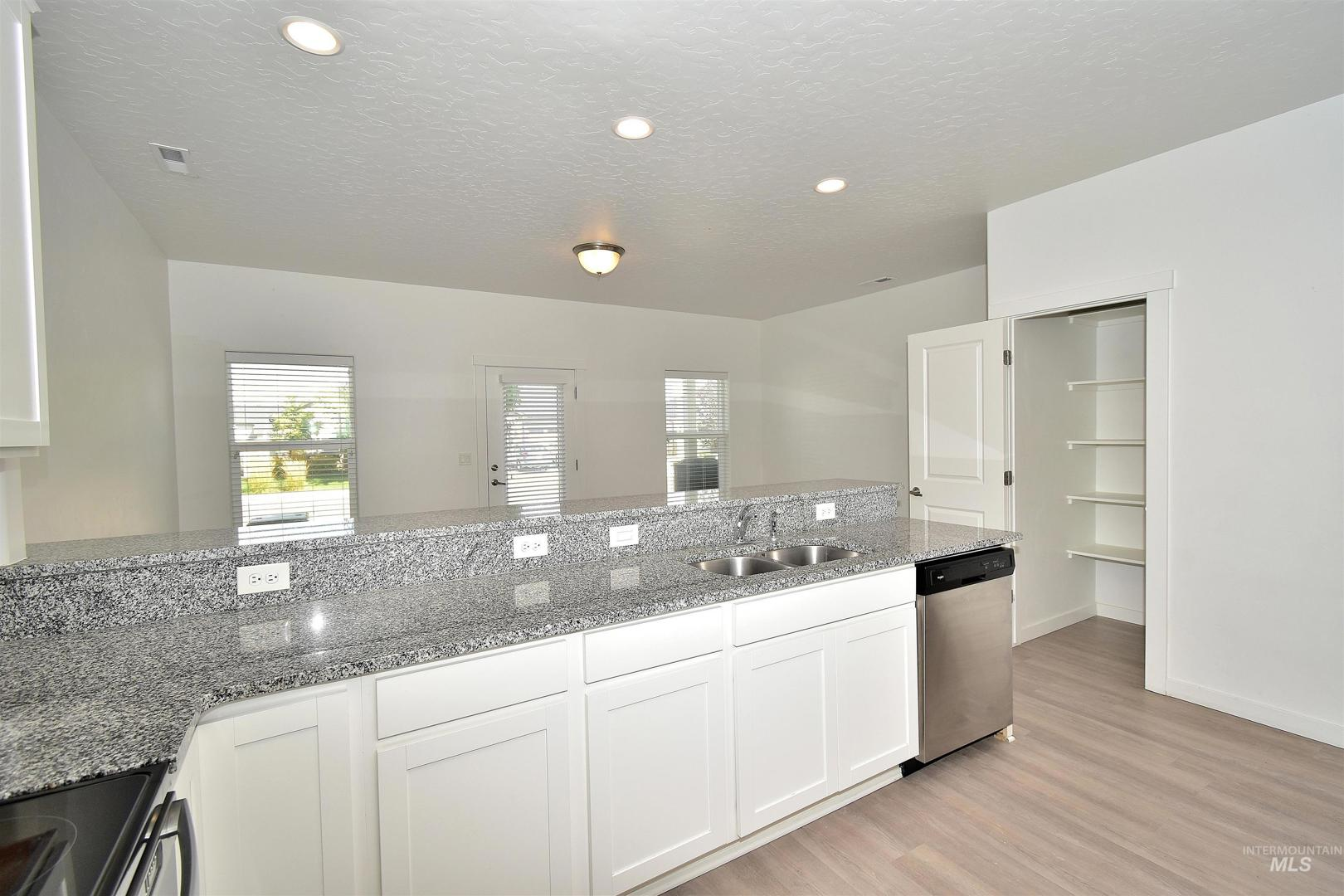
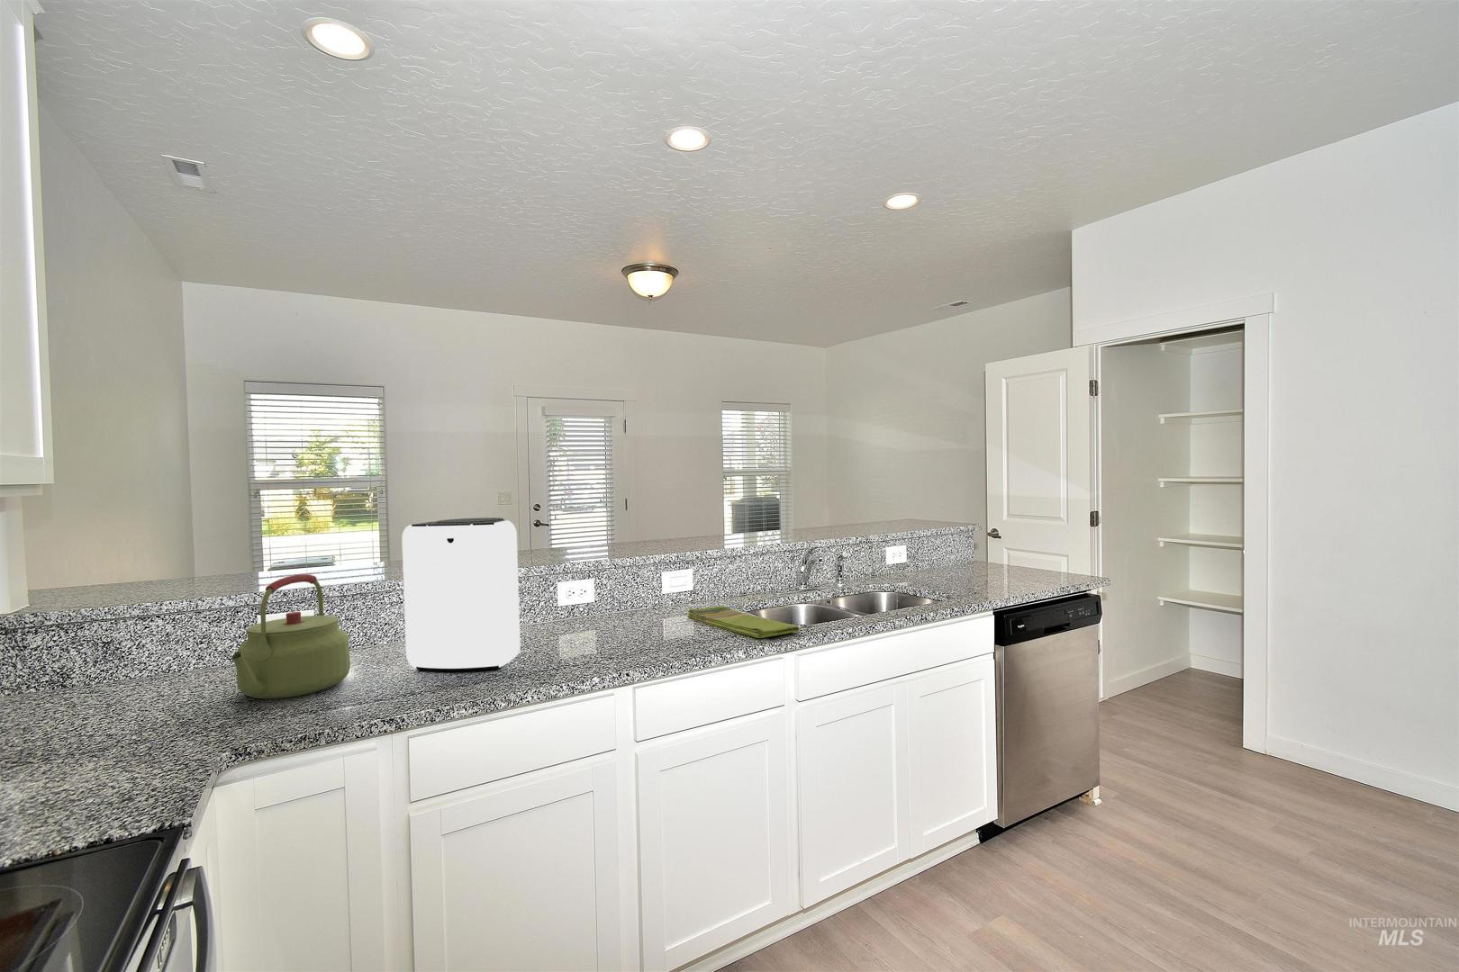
+ coffee maker (473, 589)
+ kettle (283, 635)
+ dish towel (740, 619)
